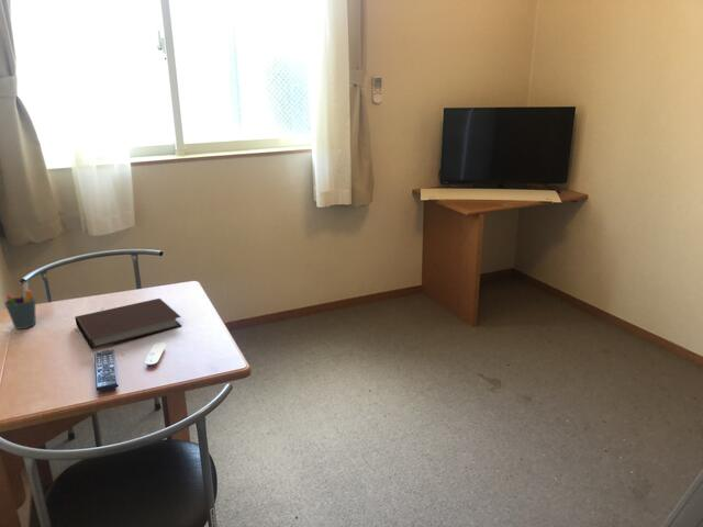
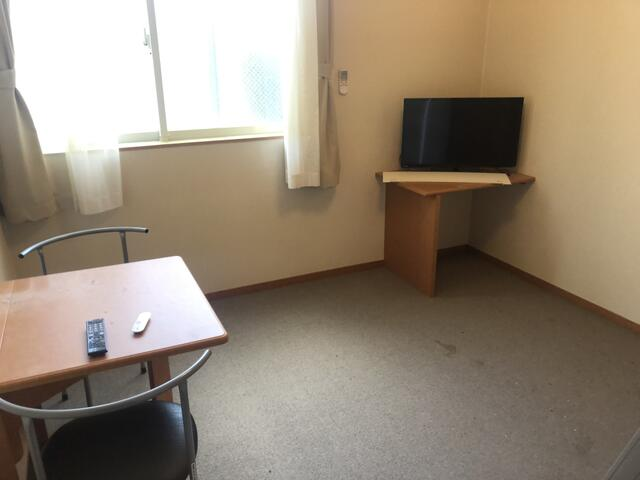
- pen holder (21, 305)
- notebook (127, 321)
